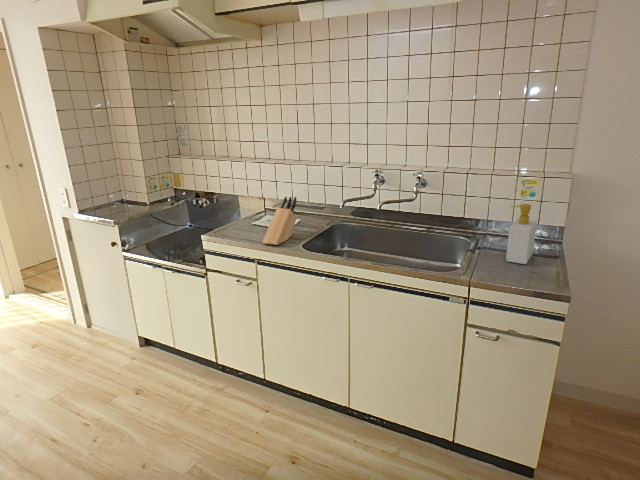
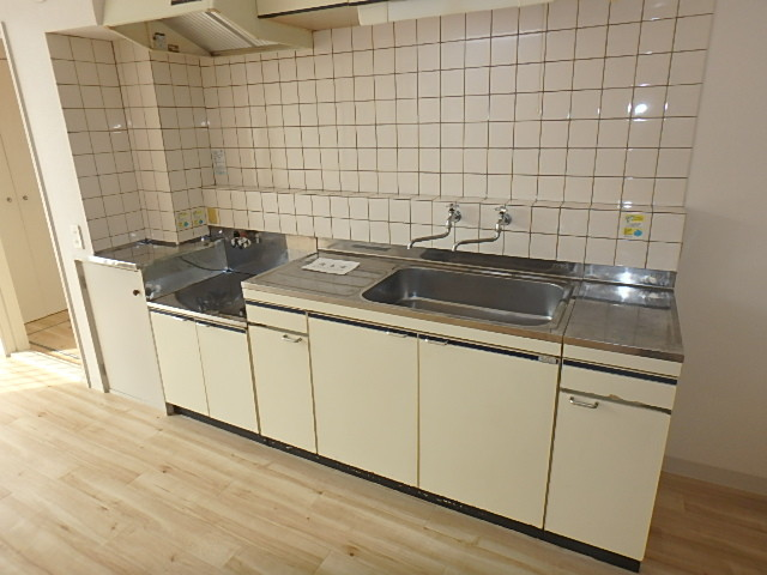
- soap bottle (520, 231)
- knife block (281, 219)
